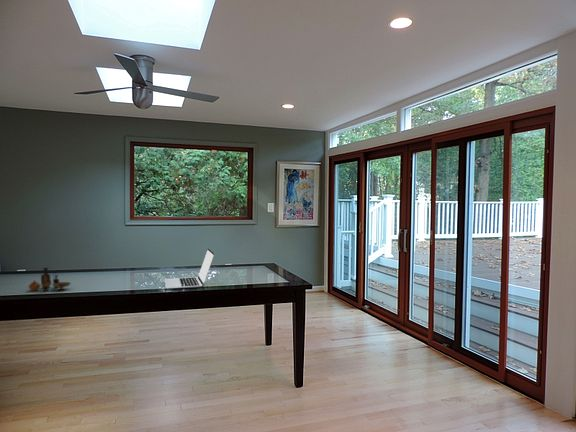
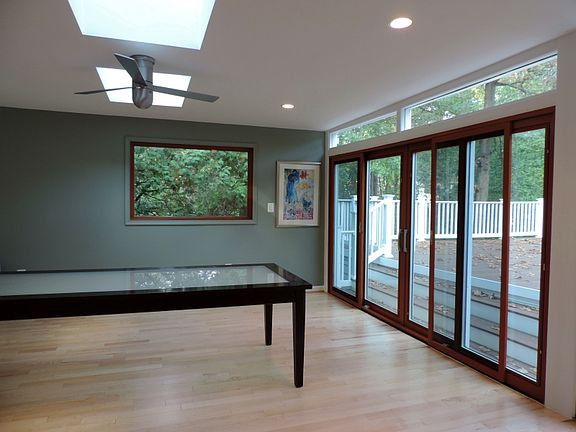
- laptop (188, 277)
- vase (49, 277)
